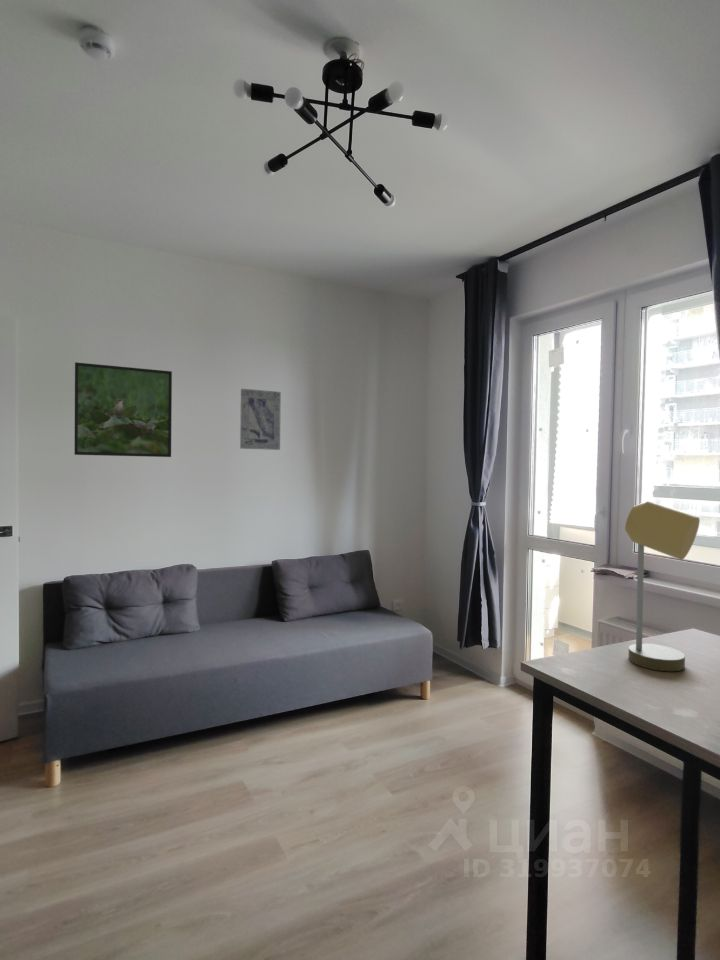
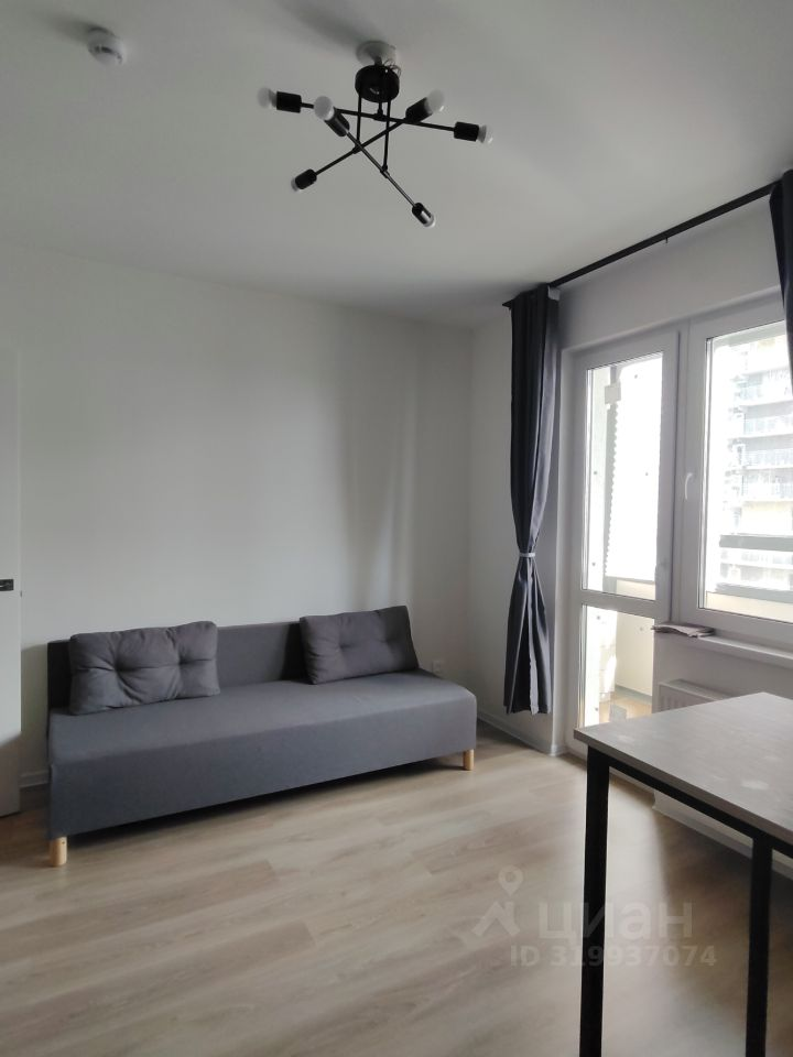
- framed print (124, 411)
- wall art (260, 419)
- desk lamp (643, 578)
